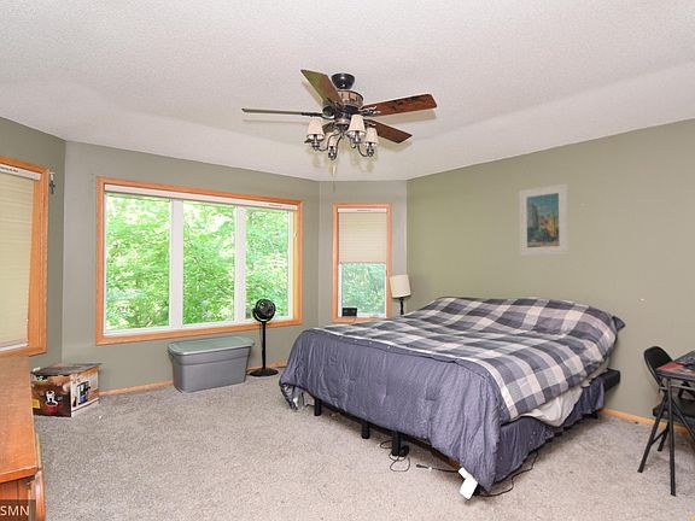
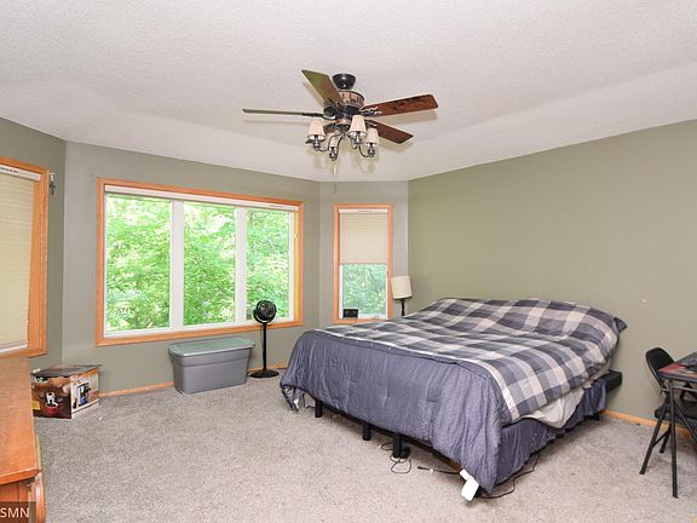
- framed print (542, 221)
